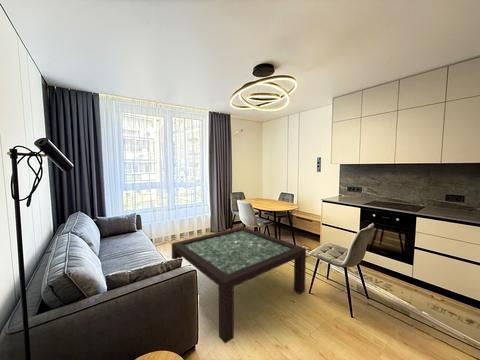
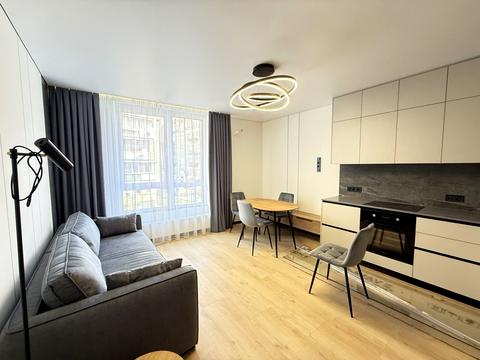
- coffee table (236, 267)
